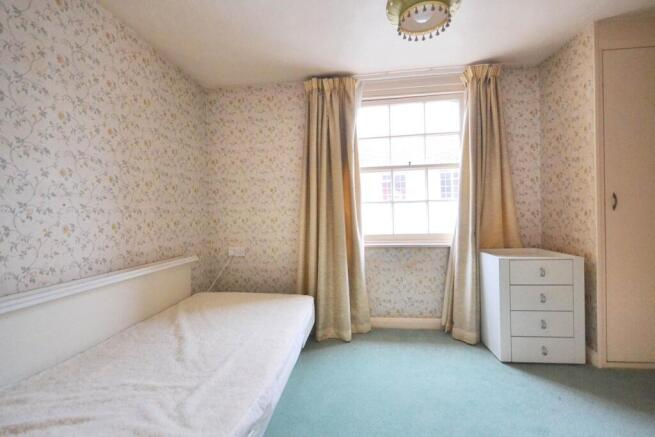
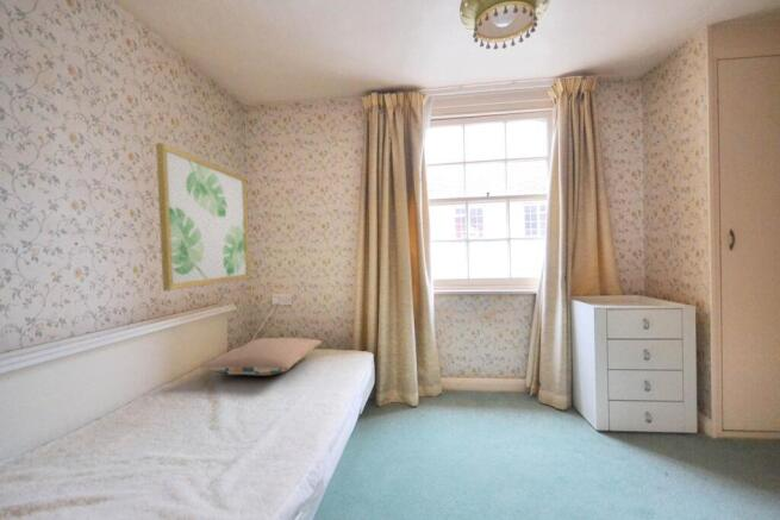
+ wall art (212, 223)
+ pillow (268, 355)
